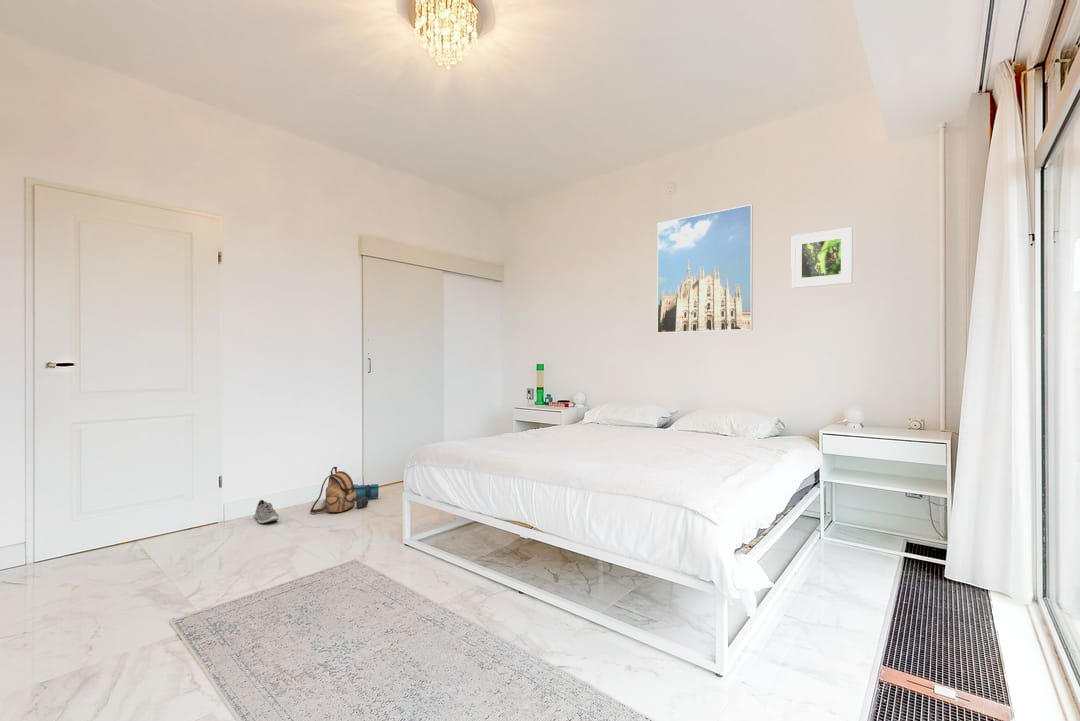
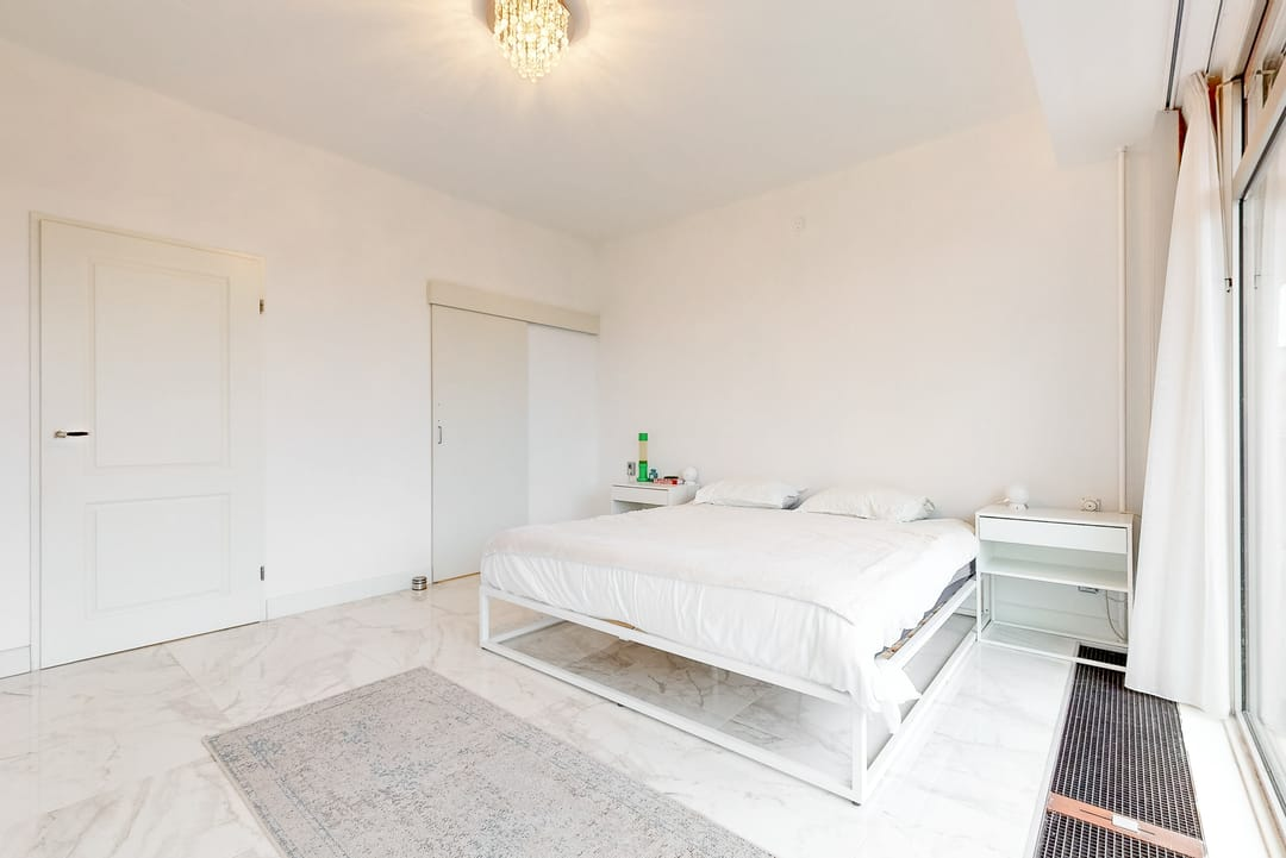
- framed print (702, 273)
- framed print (820, 258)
- backpack (344, 483)
- sneaker (265, 511)
